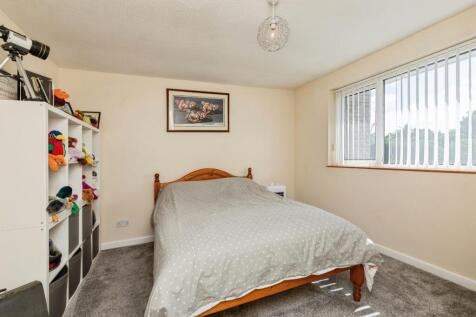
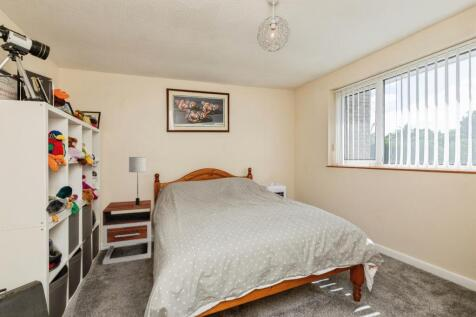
+ table lamp (137, 181)
+ nightstand (129, 229)
